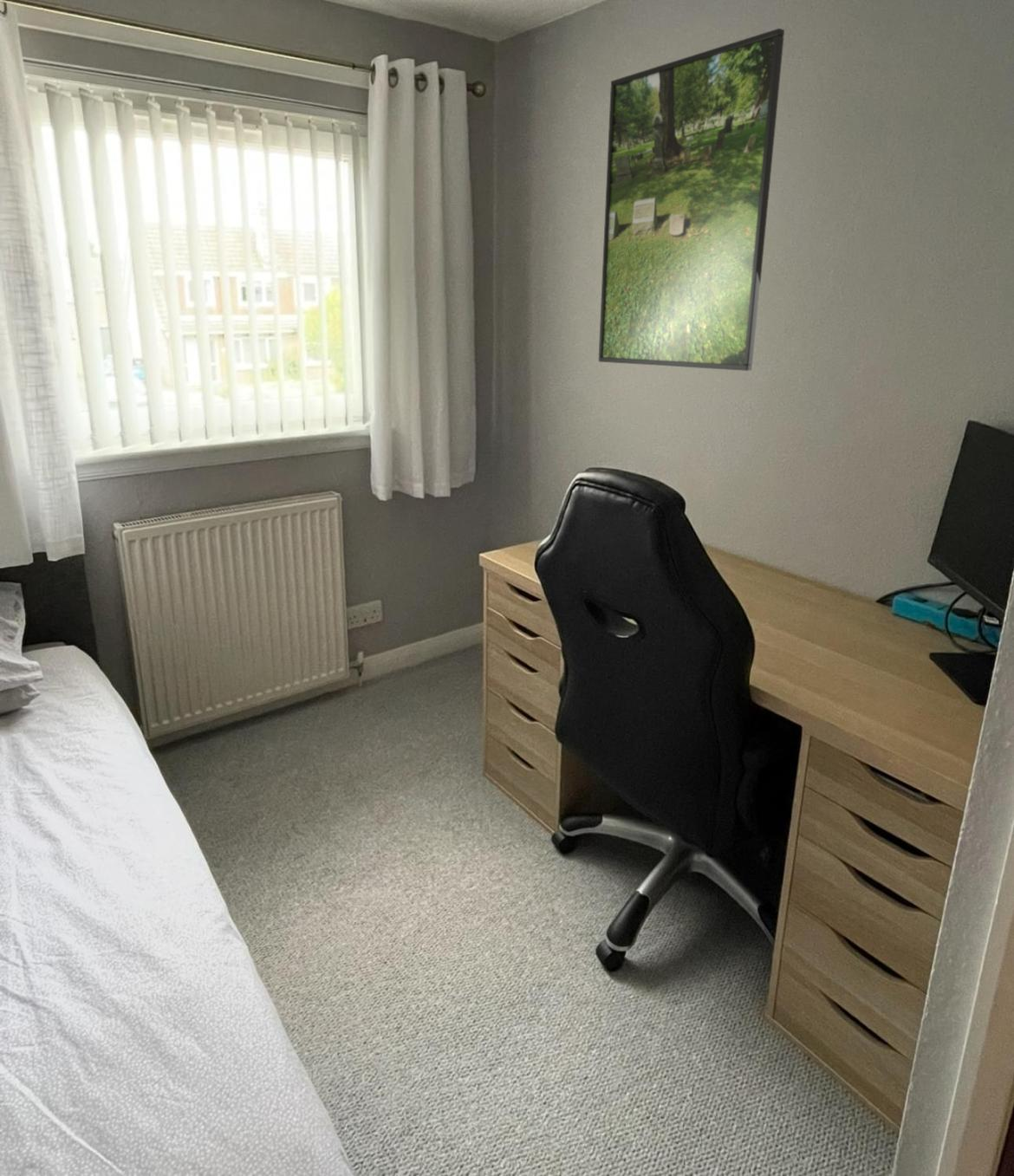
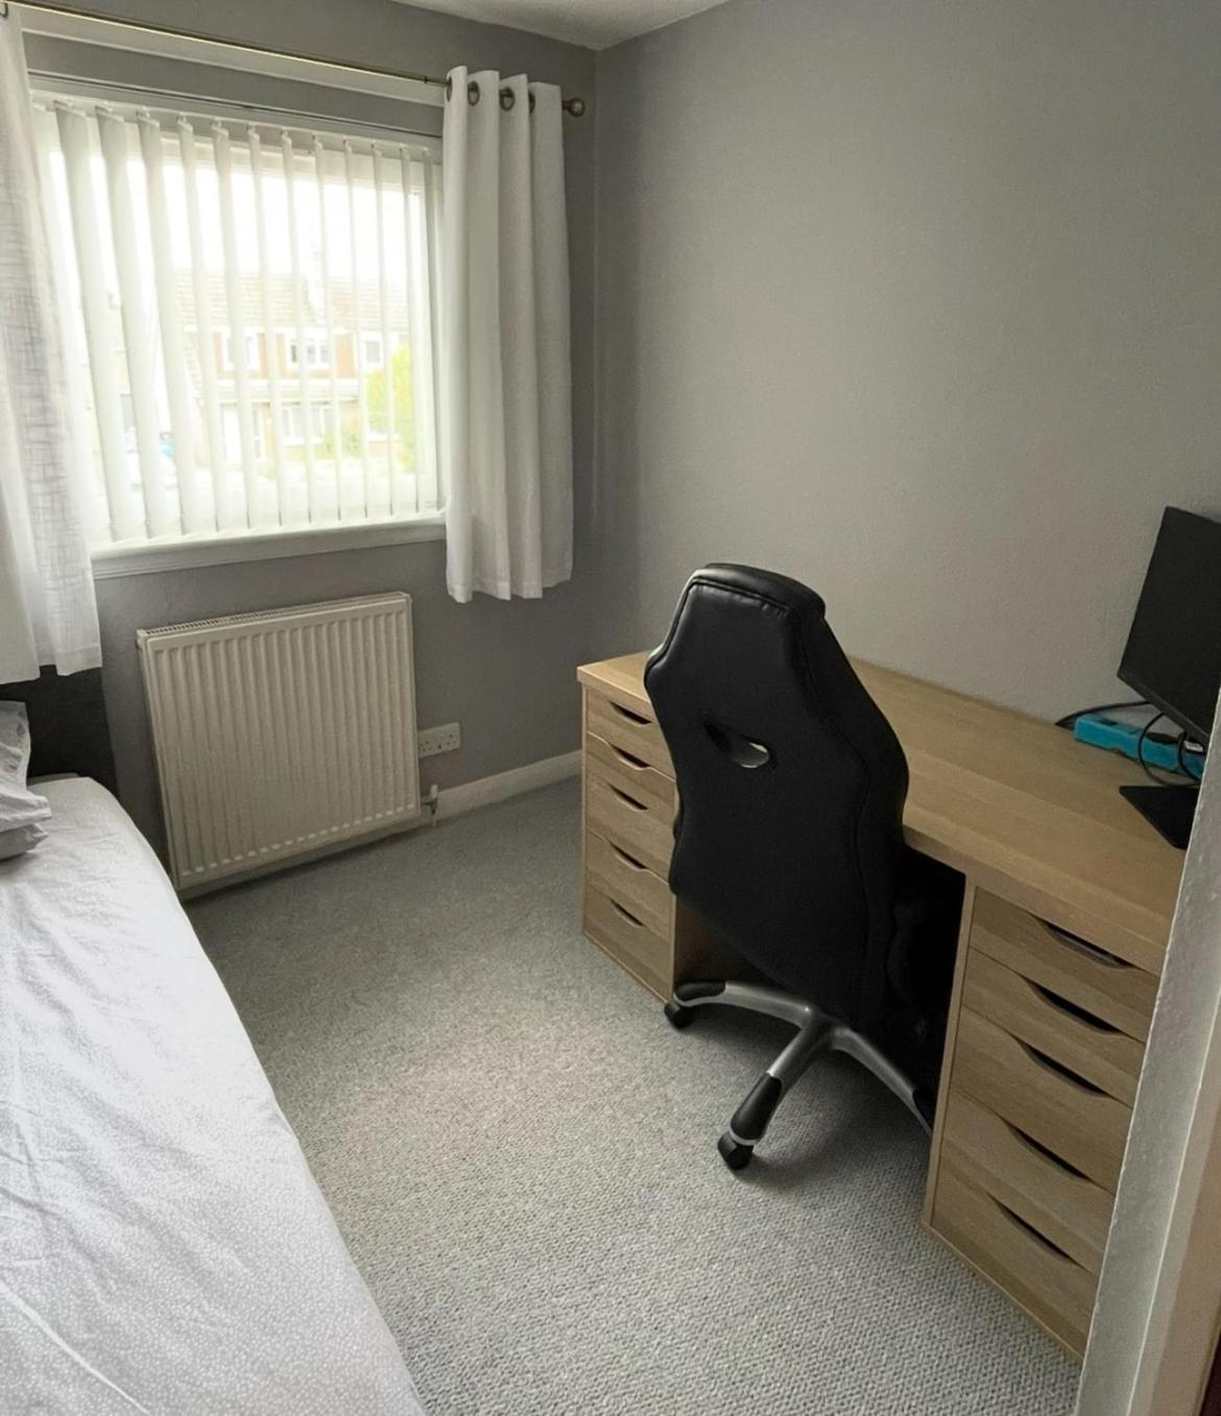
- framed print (678, 218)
